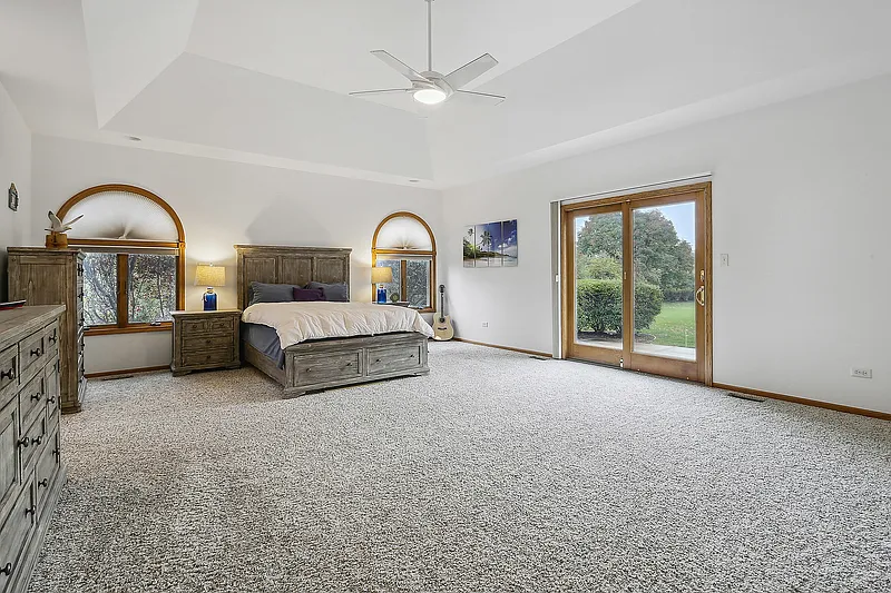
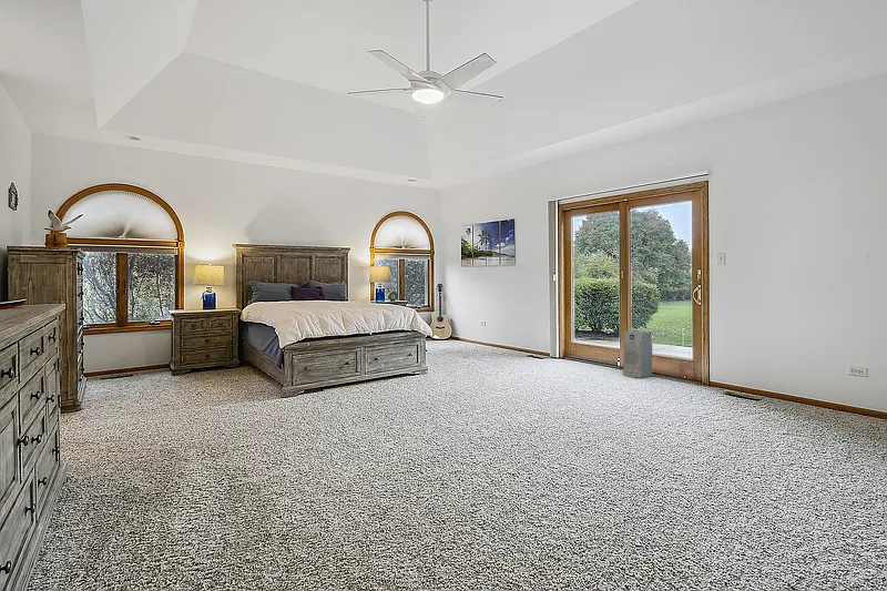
+ air purifier (638, 353)
